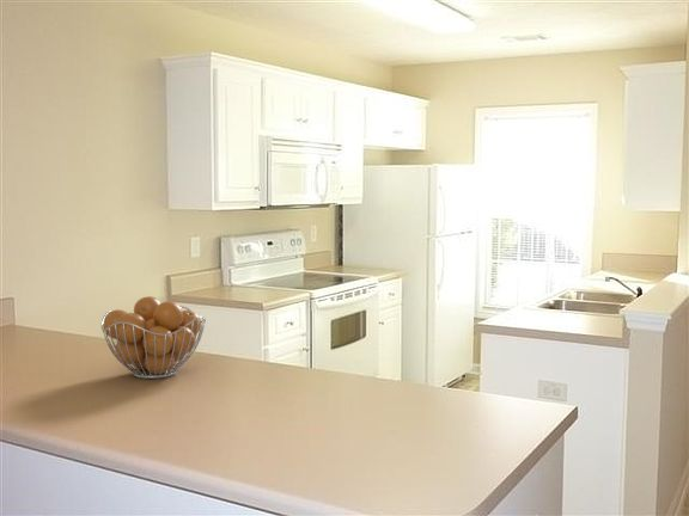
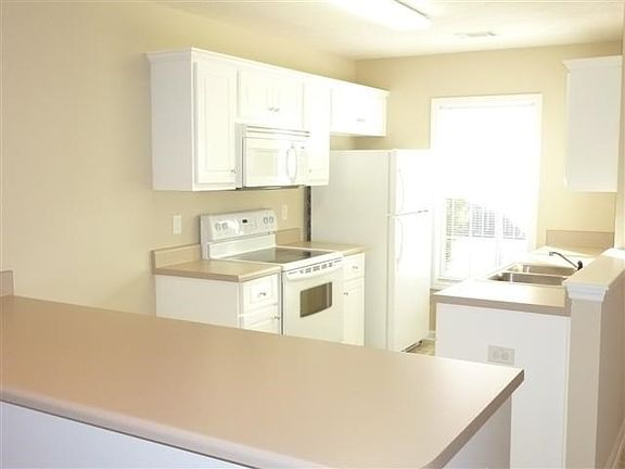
- fruit basket (153, 336)
